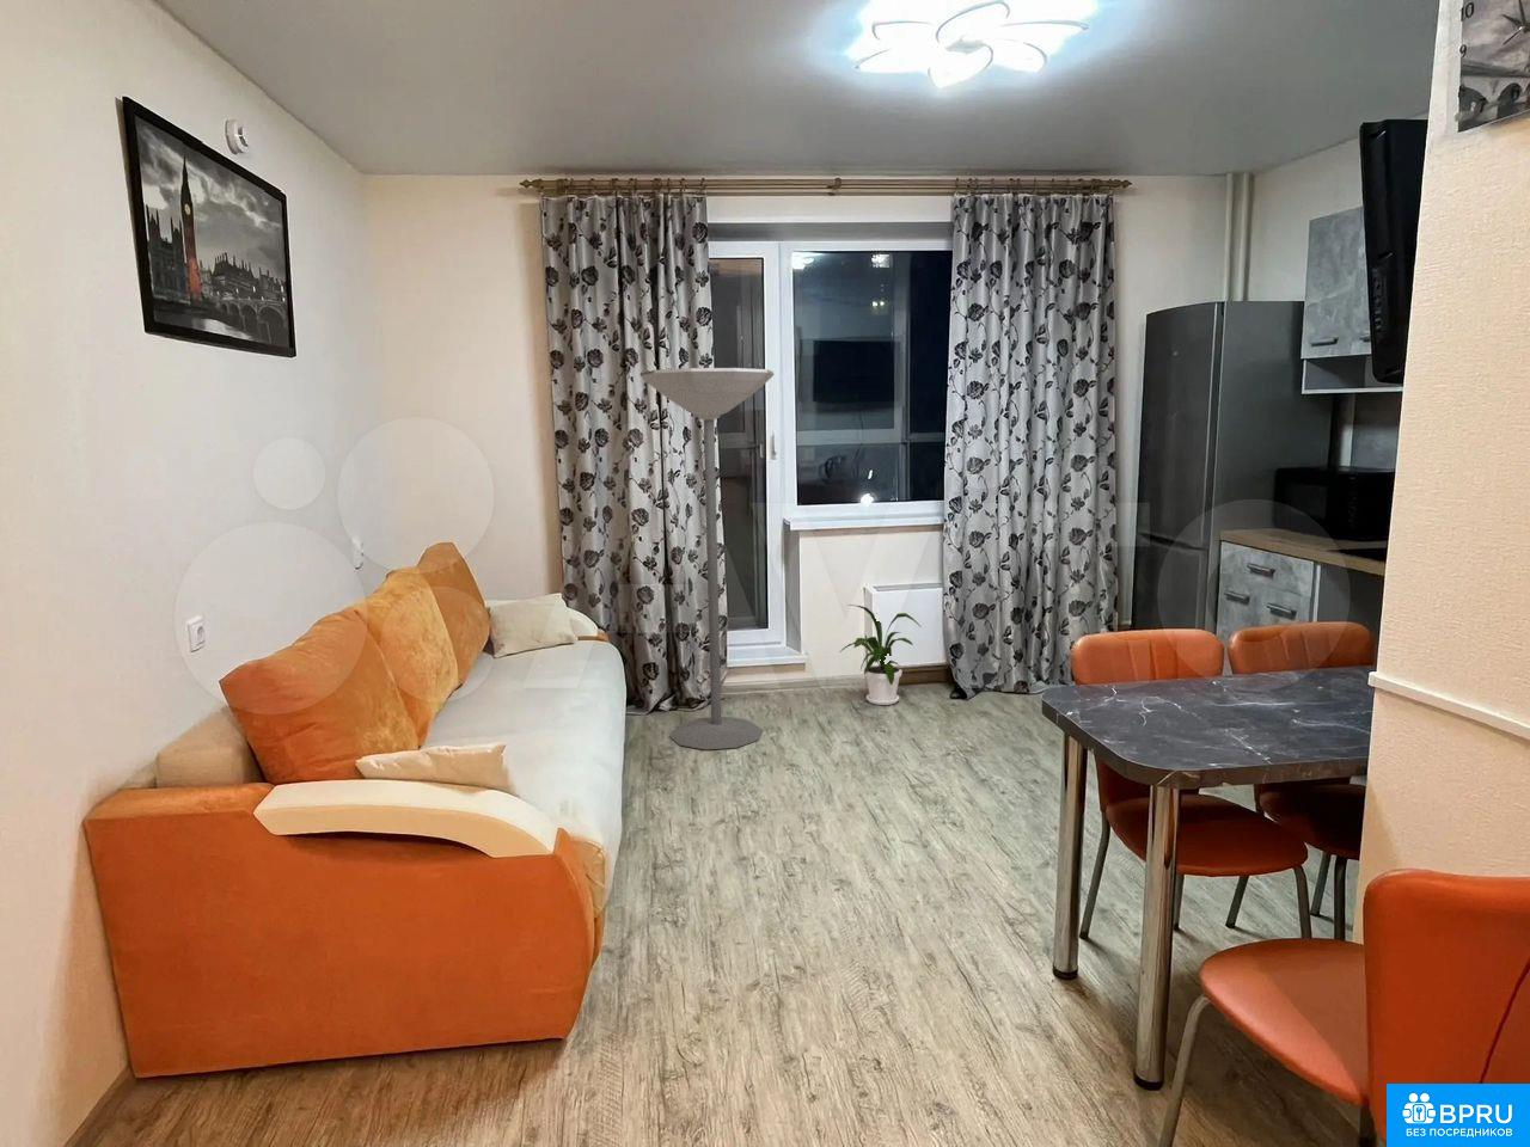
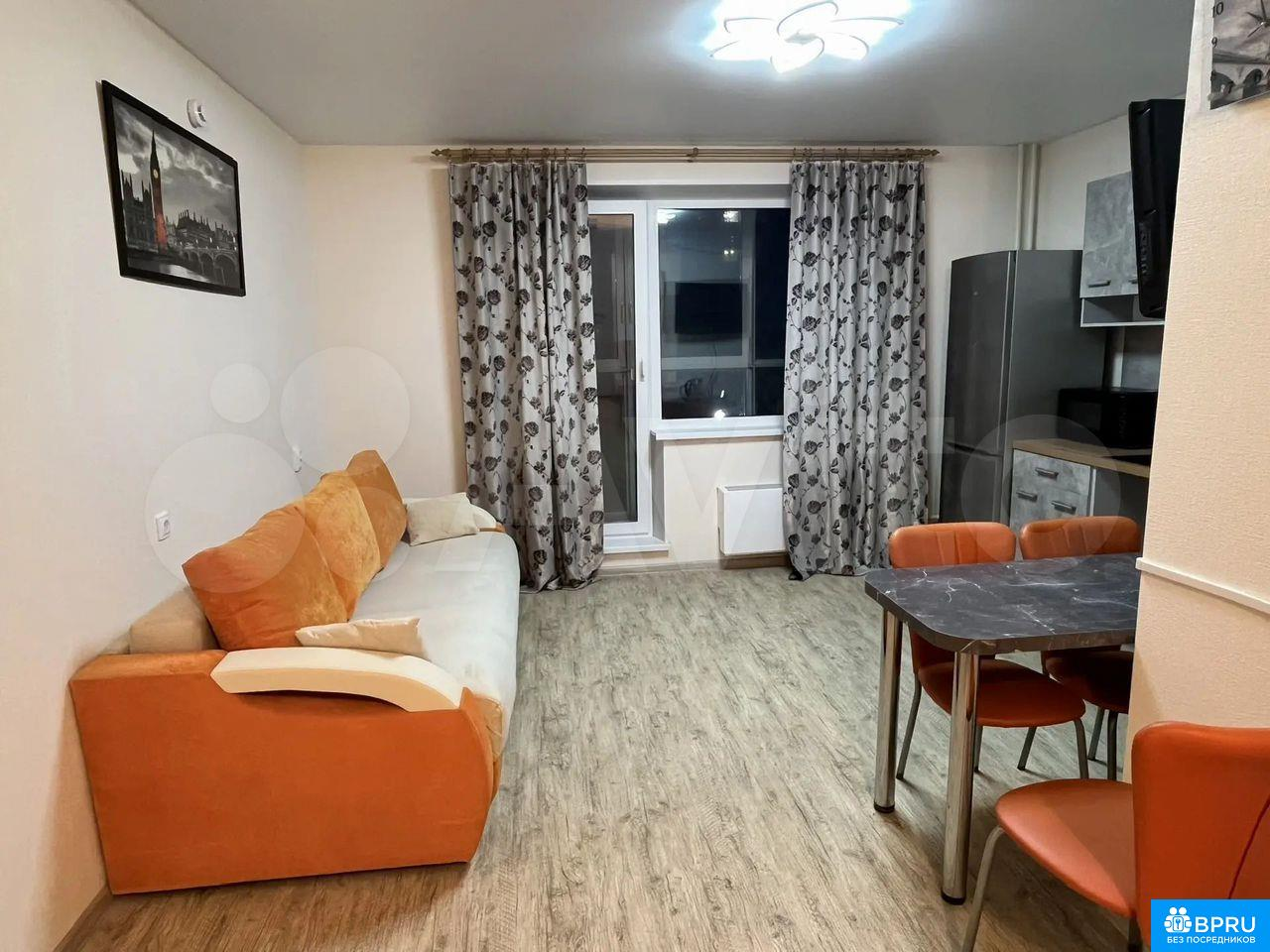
- house plant (879, 652)
- floor lamp (711, 558)
